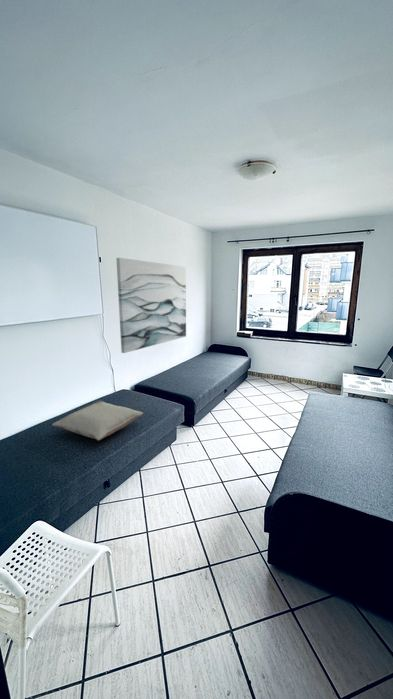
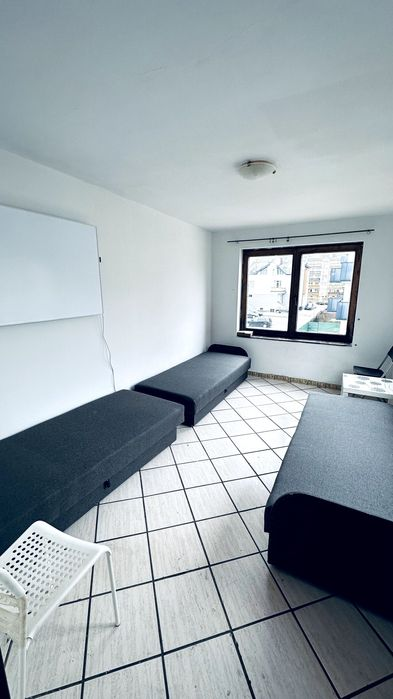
- wall art (157, 304)
- pillow (99, 419)
